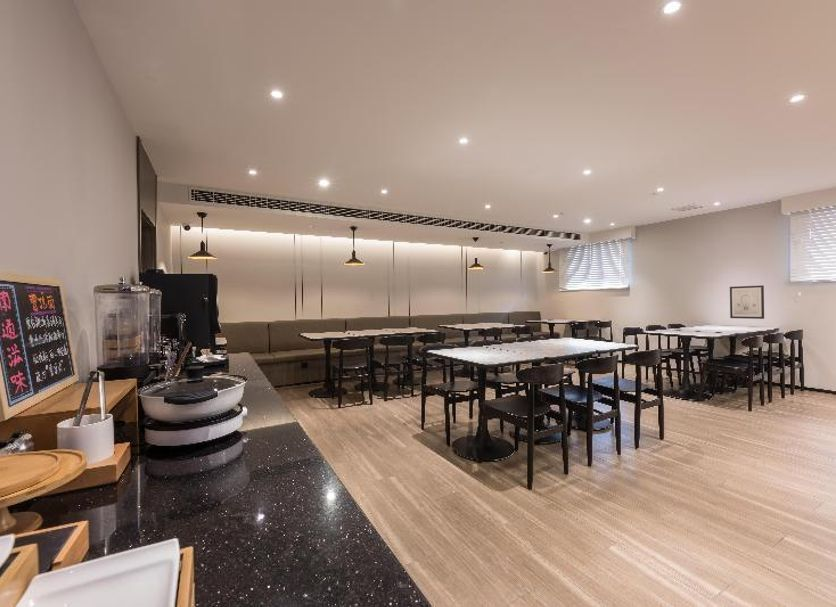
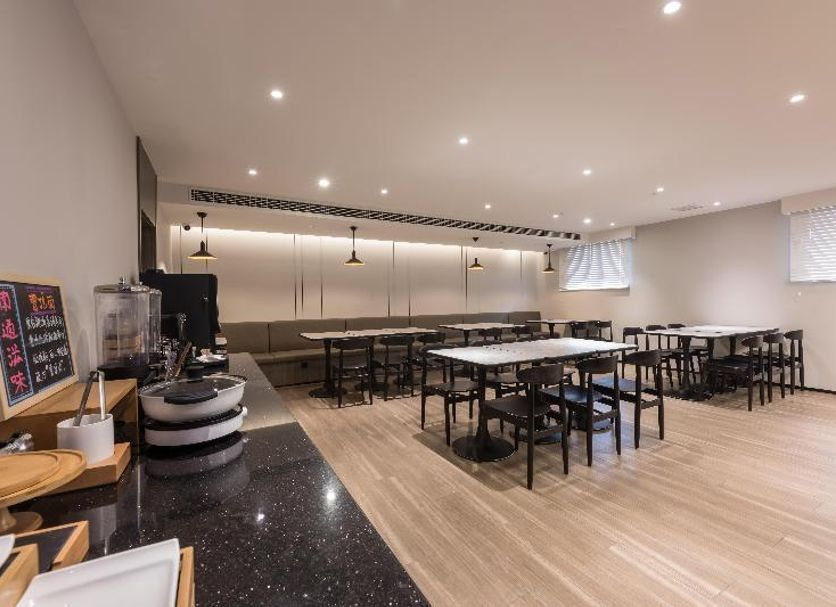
- wall art (746, 302)
